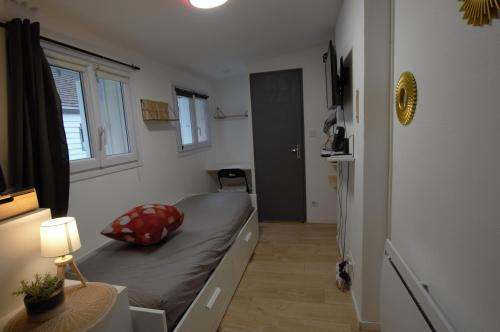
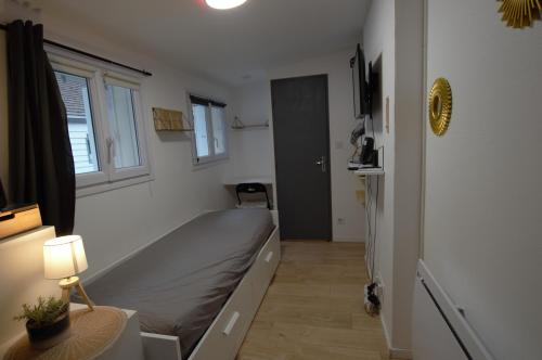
- decorative pillow (146, 223)
